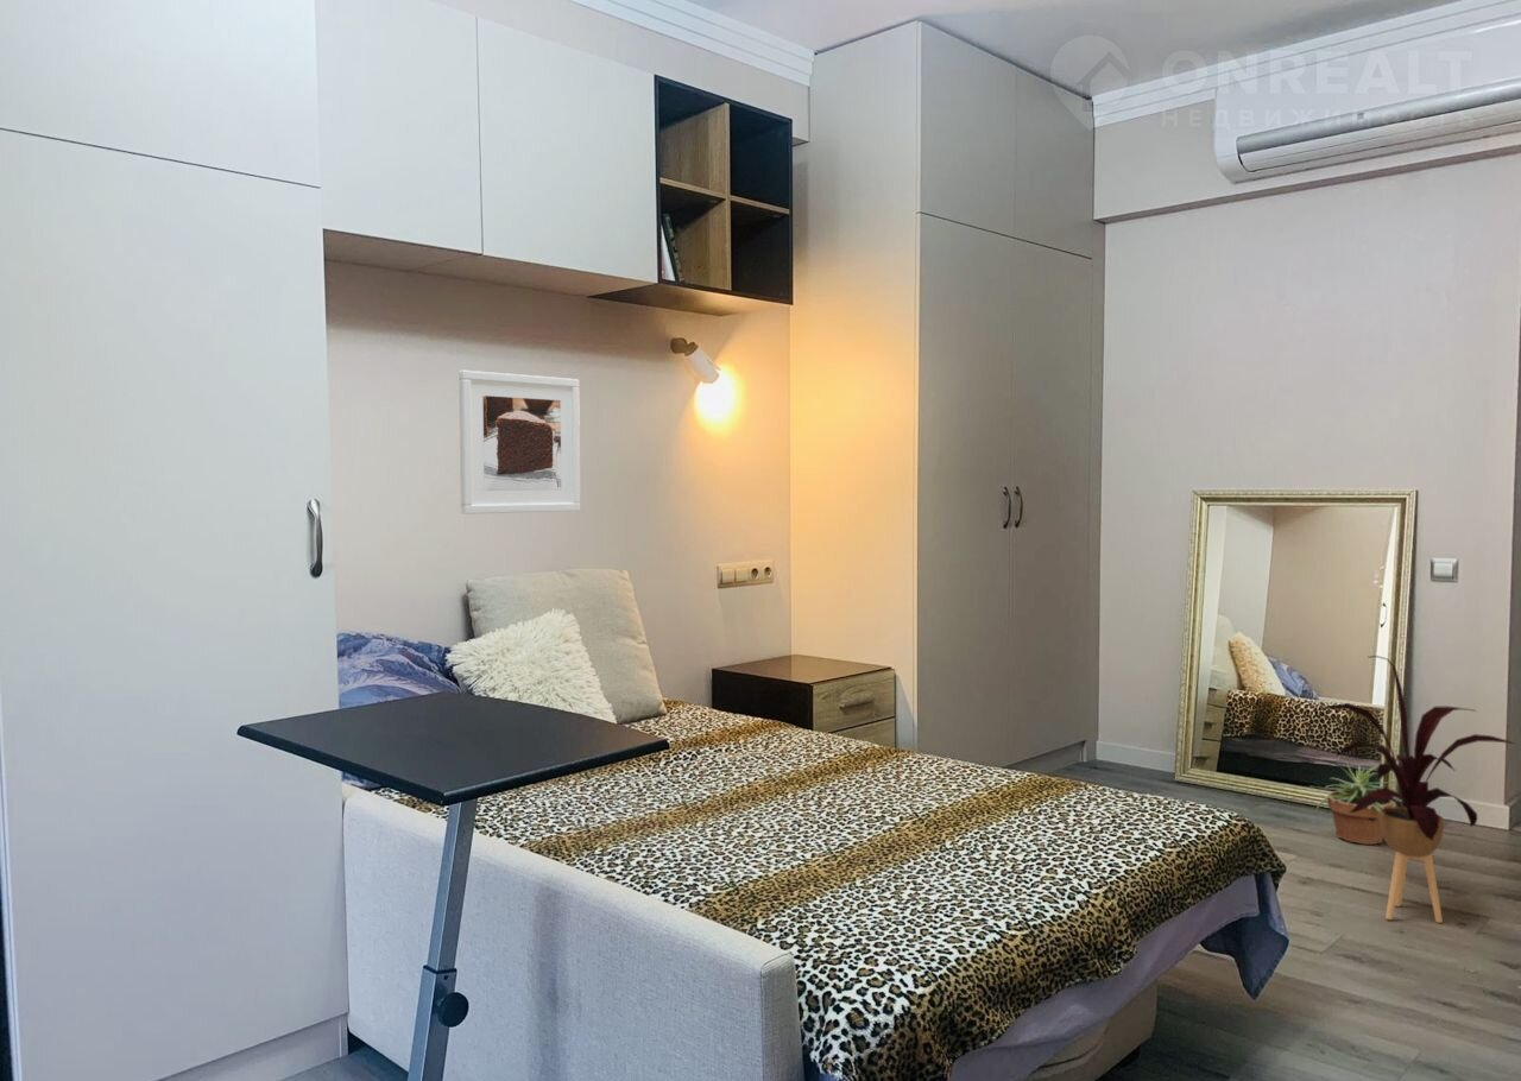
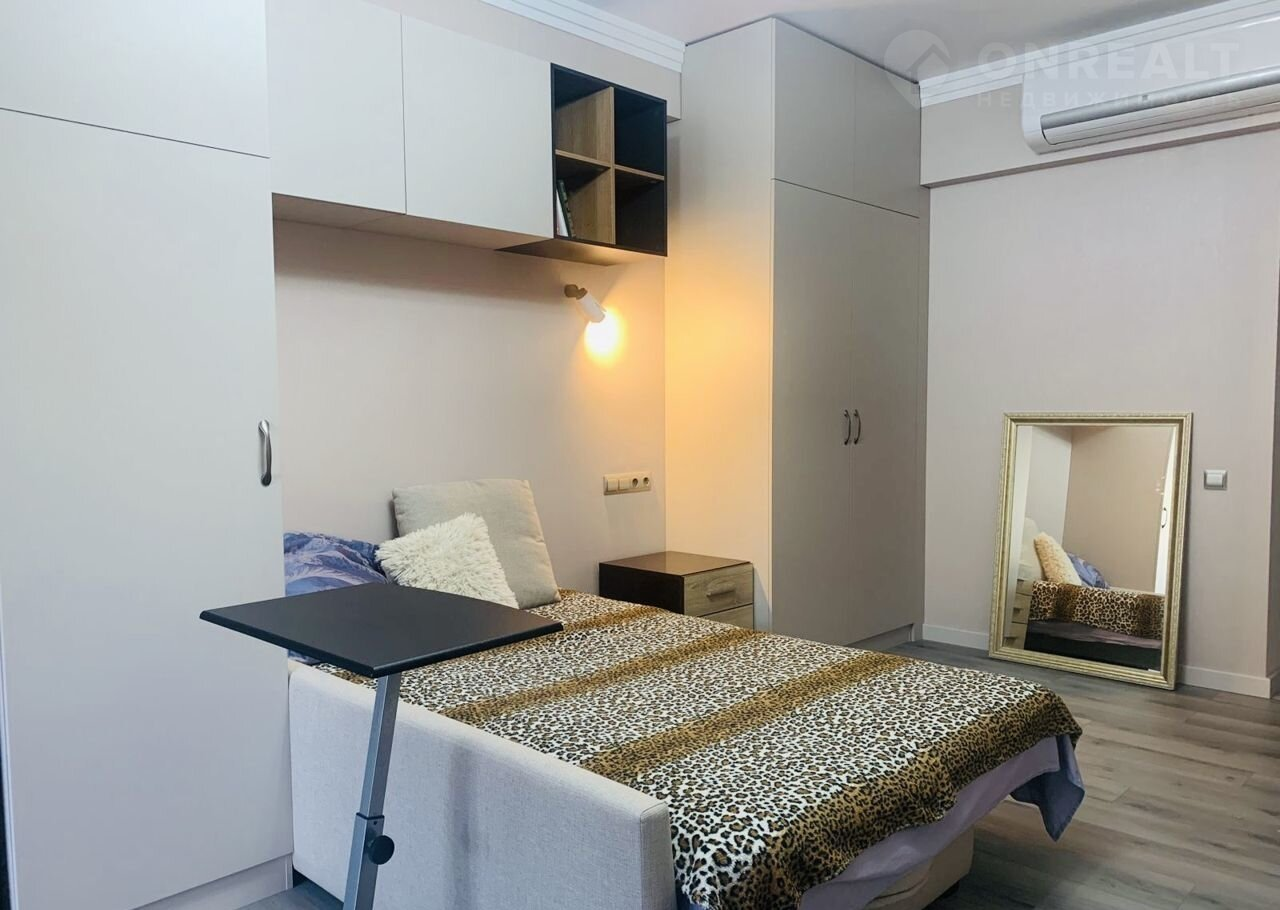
- house plant (1406, 782)
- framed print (522, 443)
- potted plant (1358, 799)
